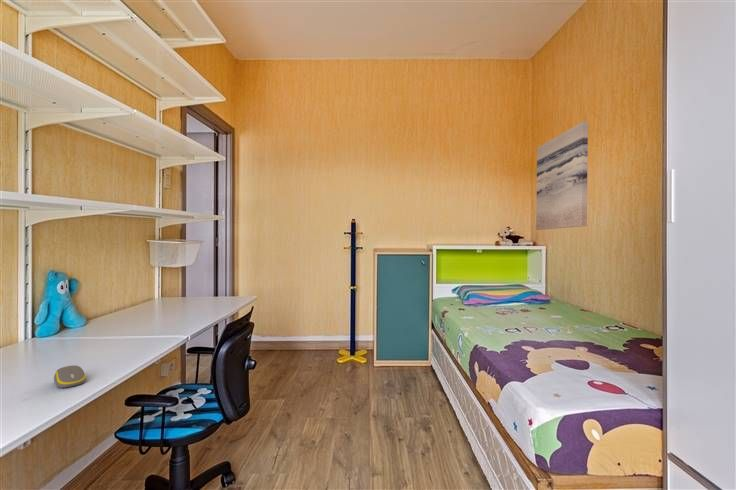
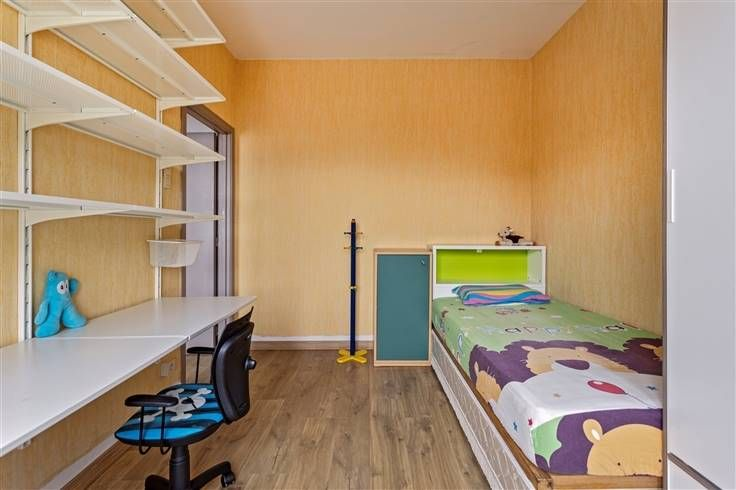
- computer mouse (69, 374)
- wall art (560, 182)
